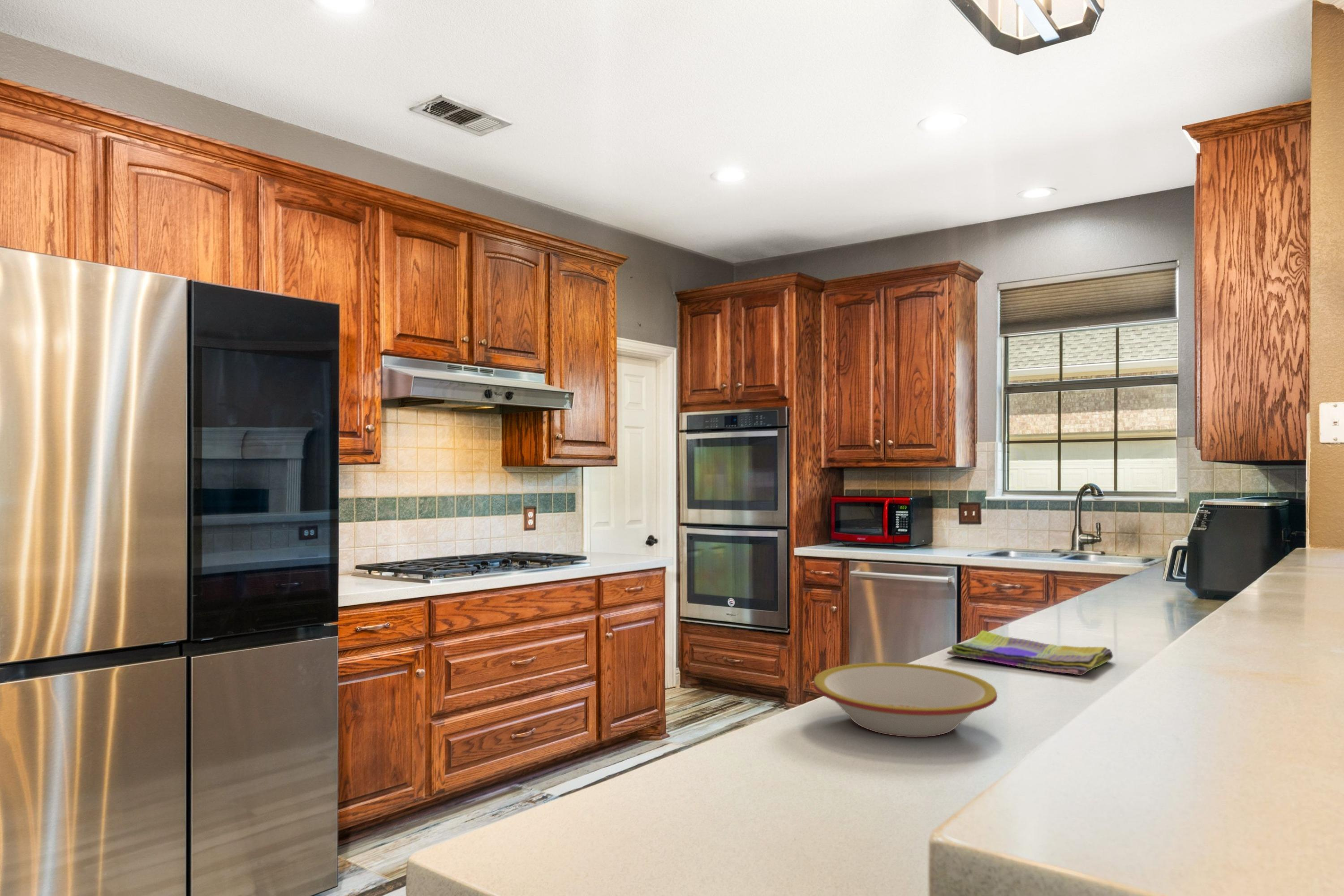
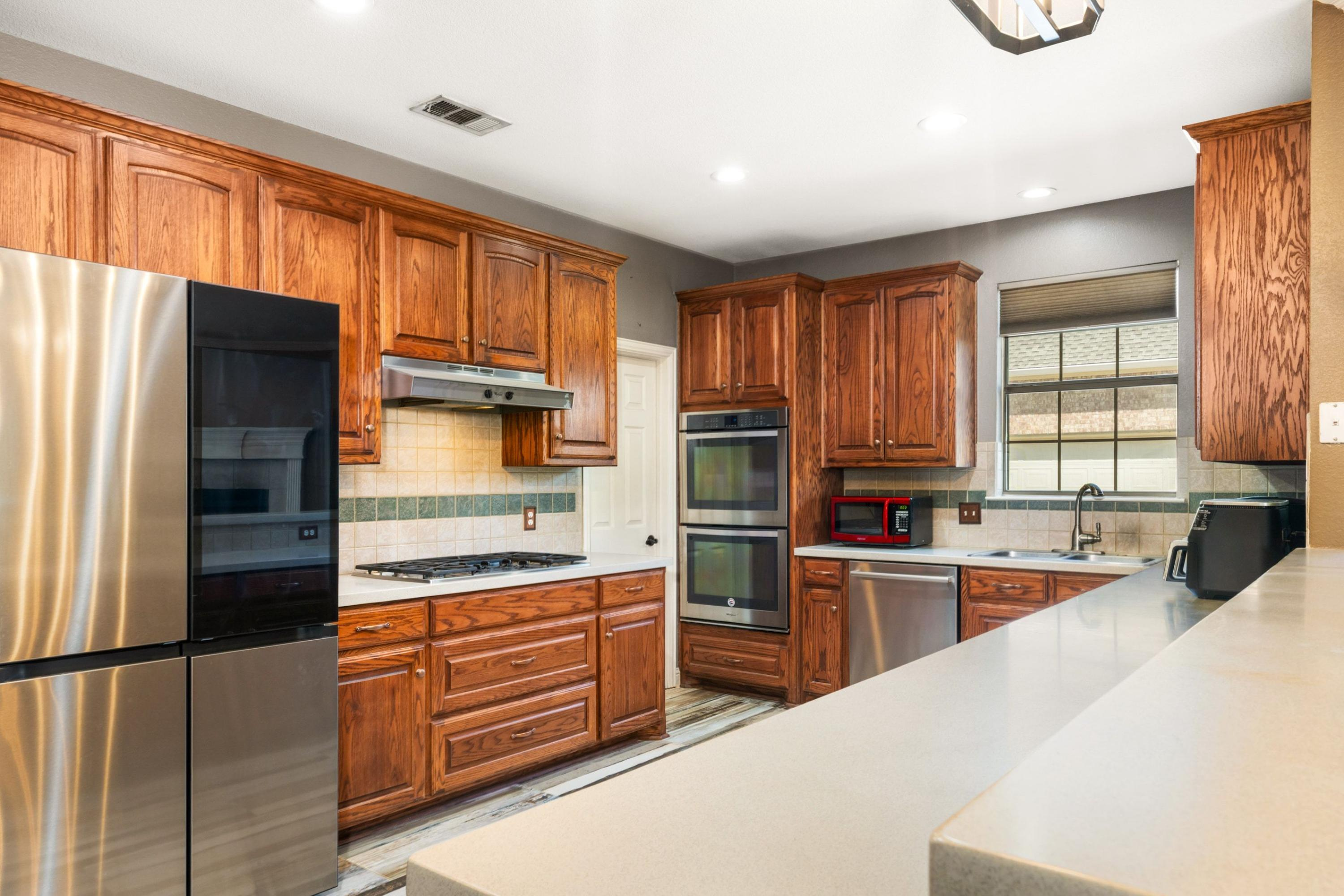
- dish towel (1031, 651)
- bowl (903, 702)
